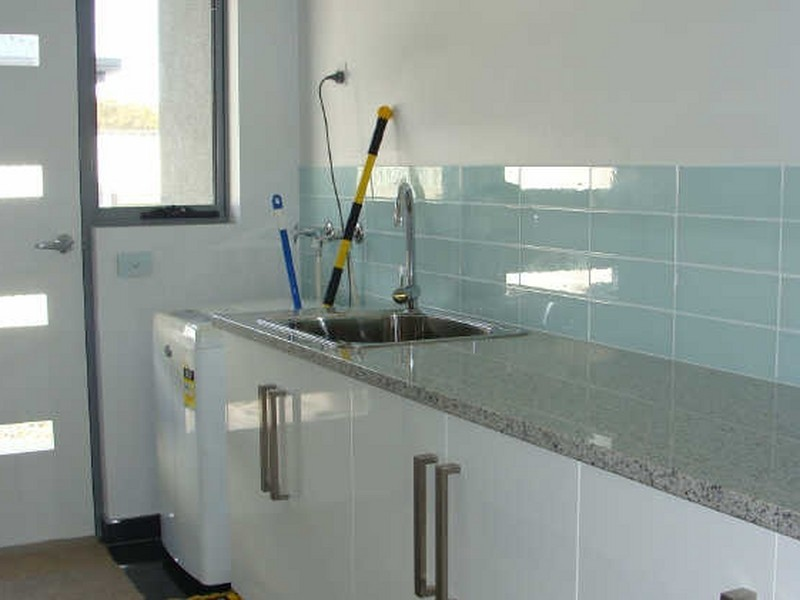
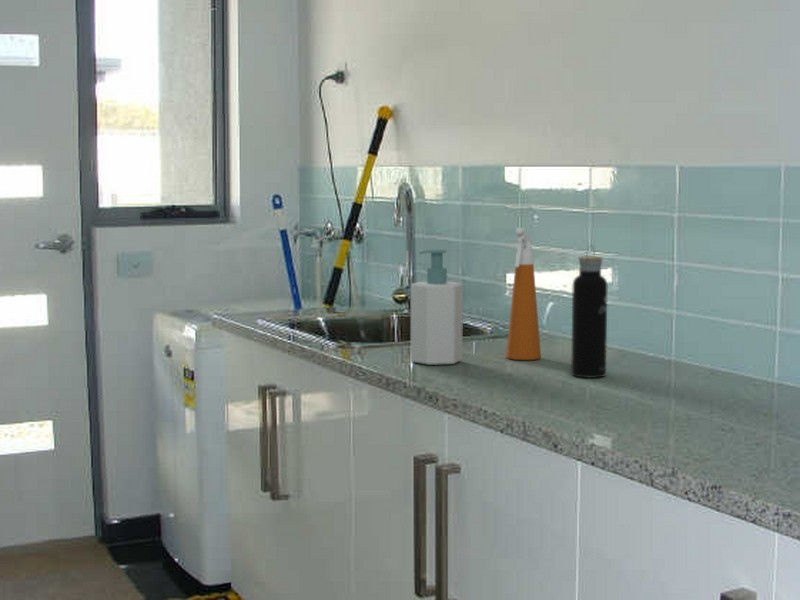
+ water bottle (589, 310)
+ spray bottle (522, 293)
+ soap bottle (436, 305)
